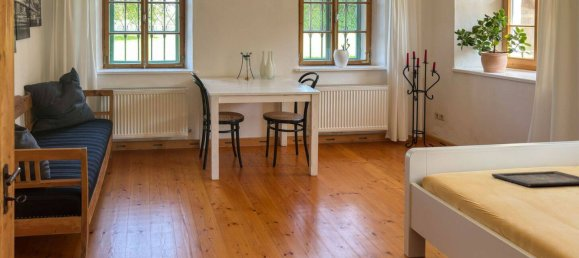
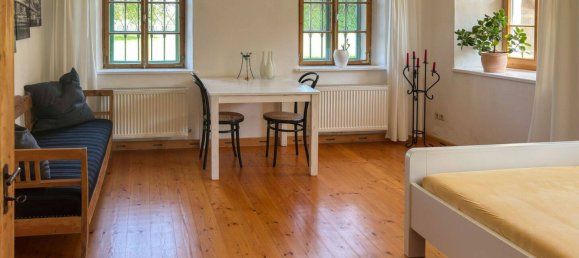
- icon panel (543, 178)
